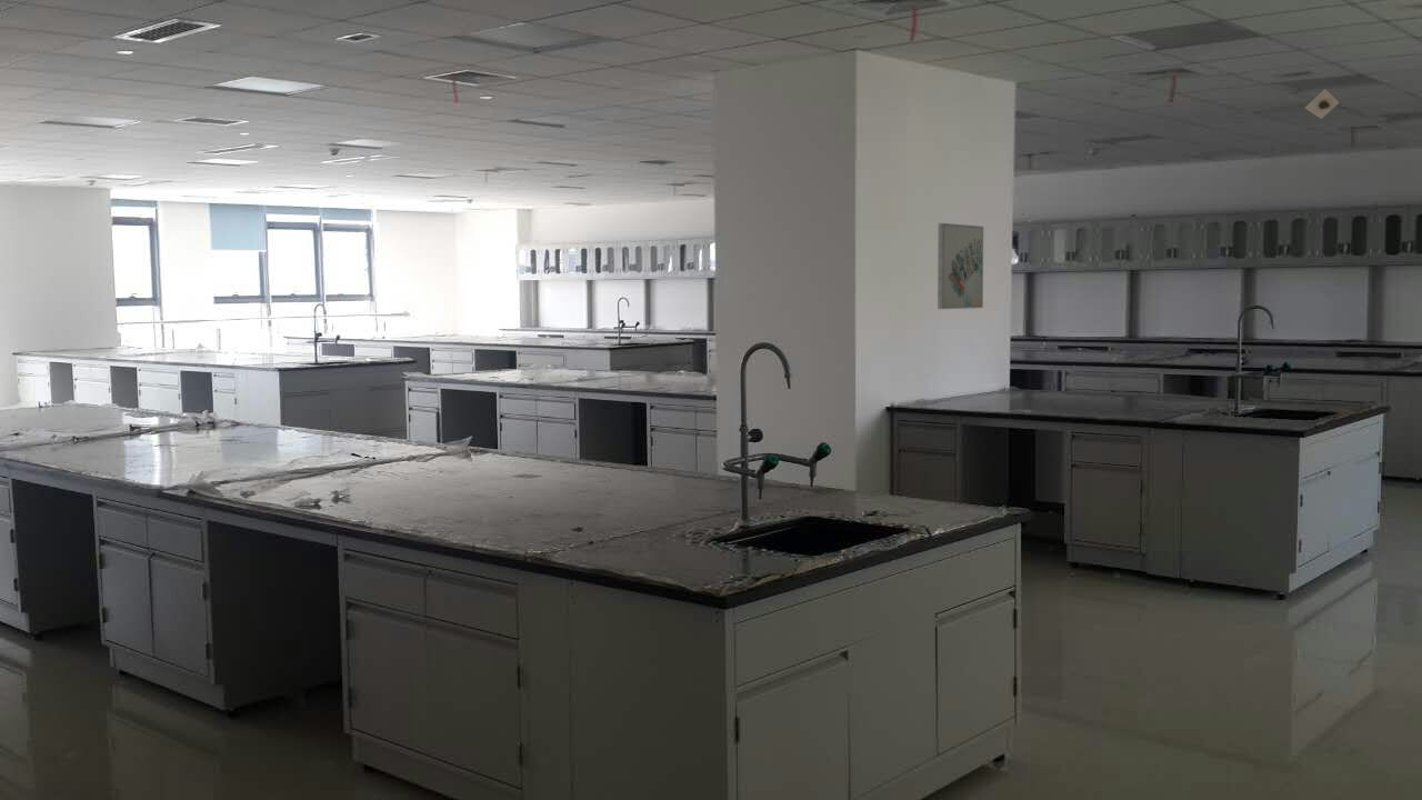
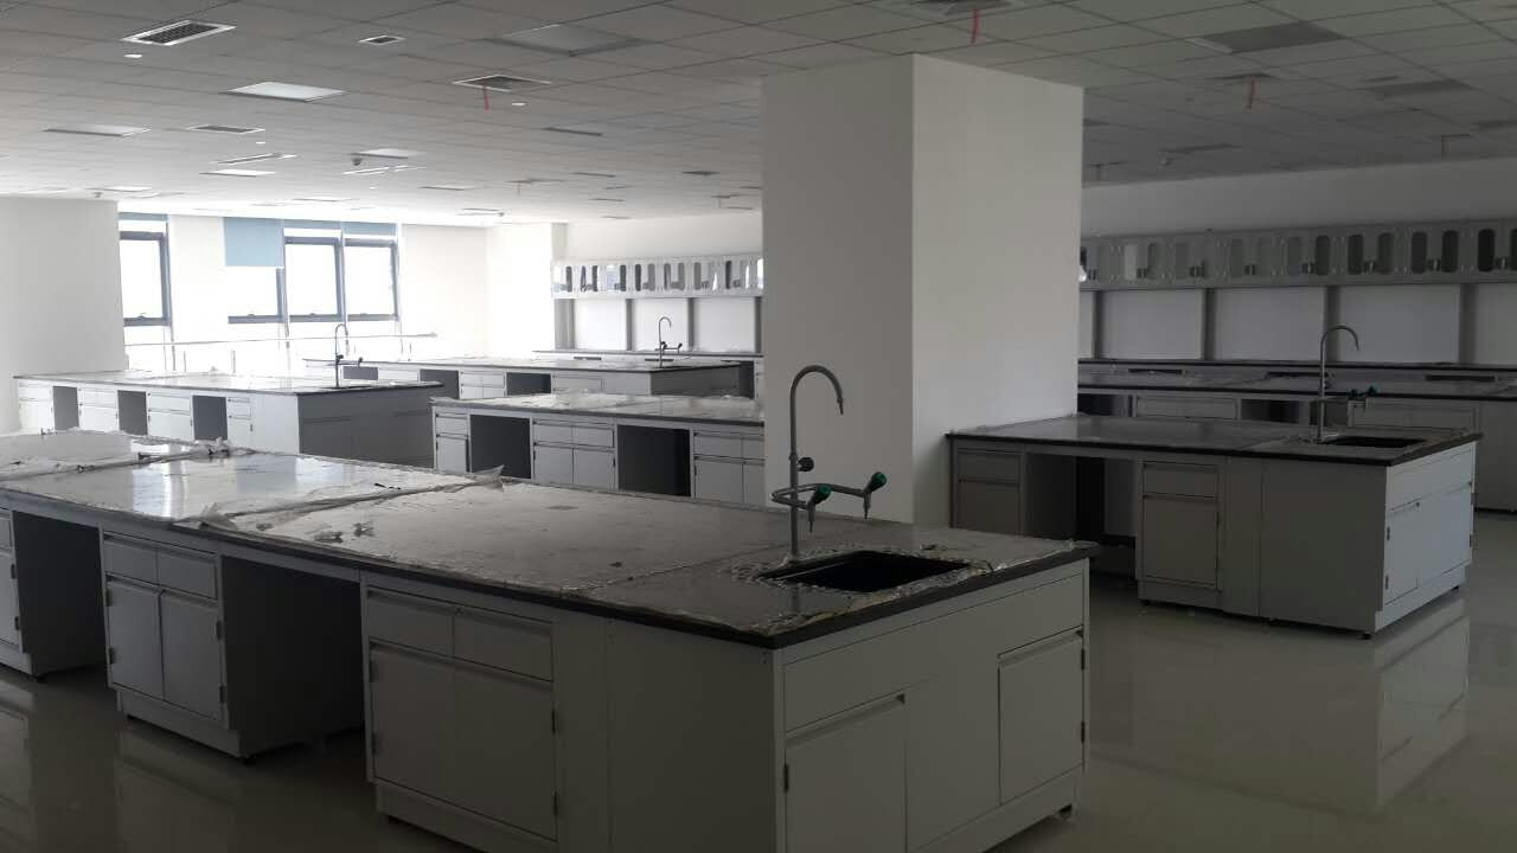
- recessed light (1321, 104)
- wall art (961, 267)
